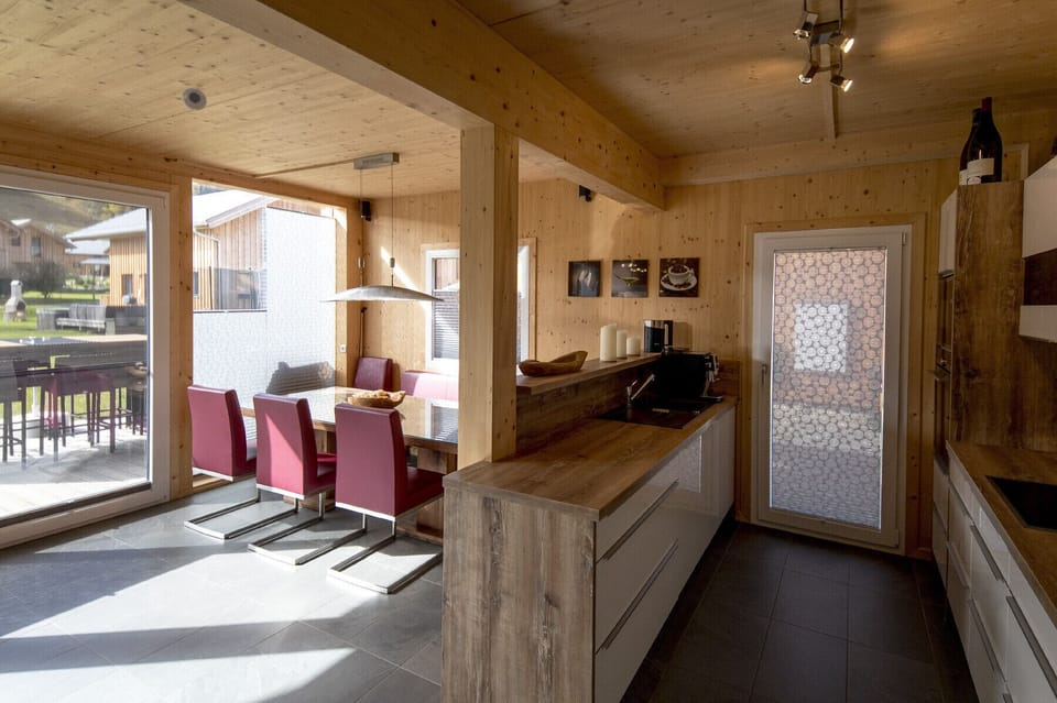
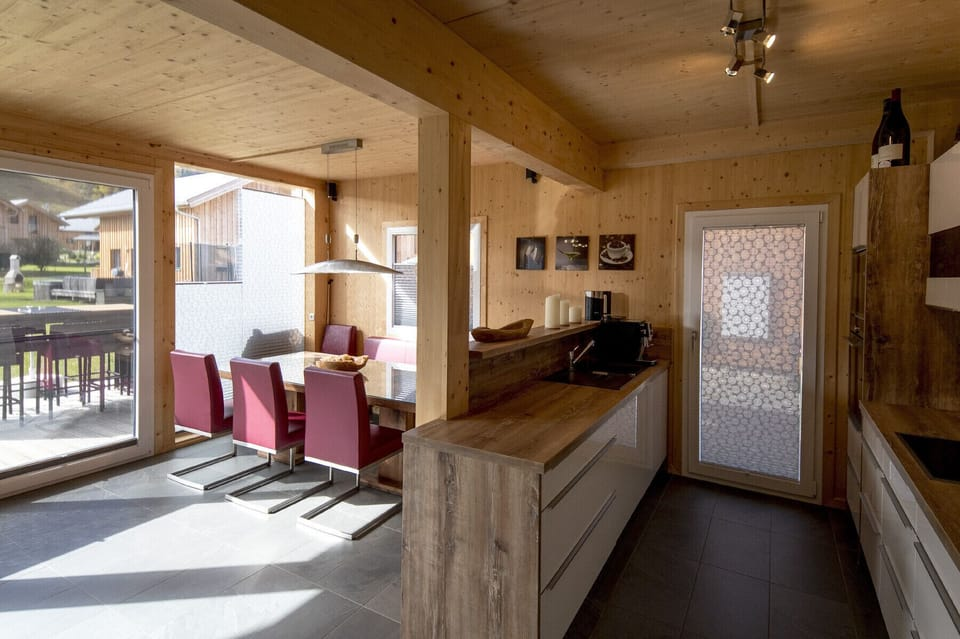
- smoke detector (194, 98)
